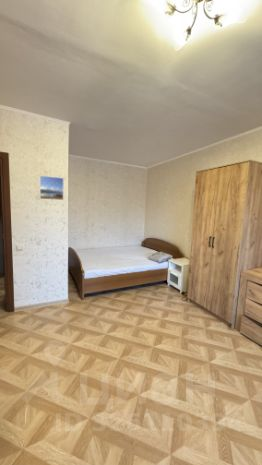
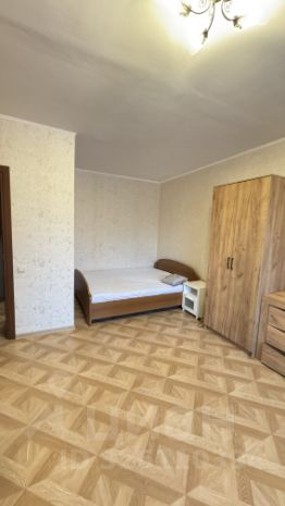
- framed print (51, 188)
